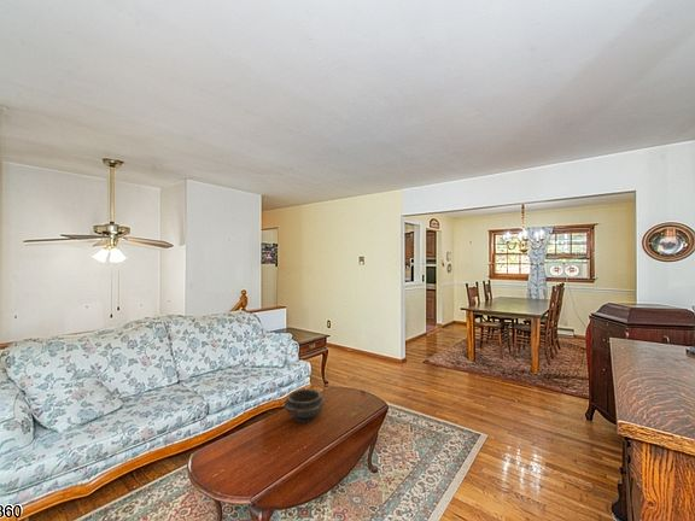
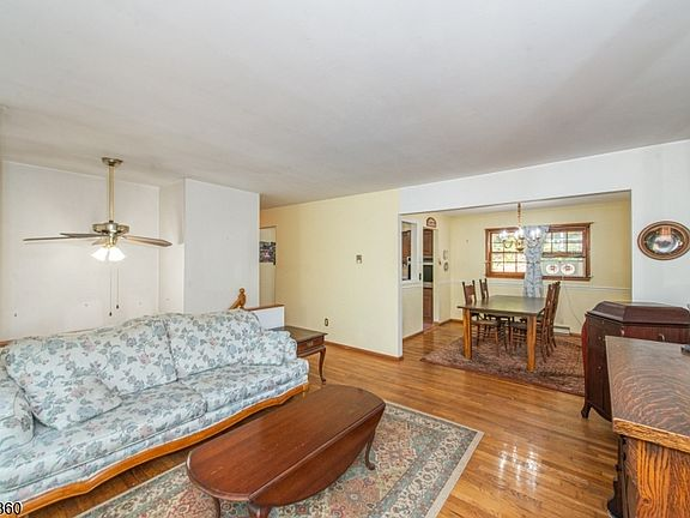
- bowl (304, 406)
